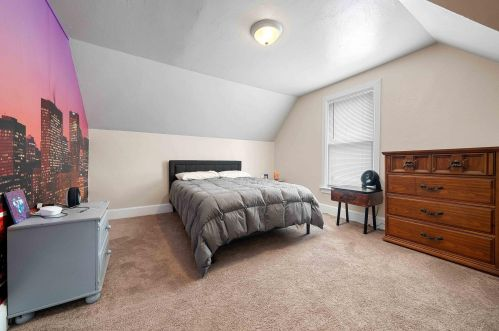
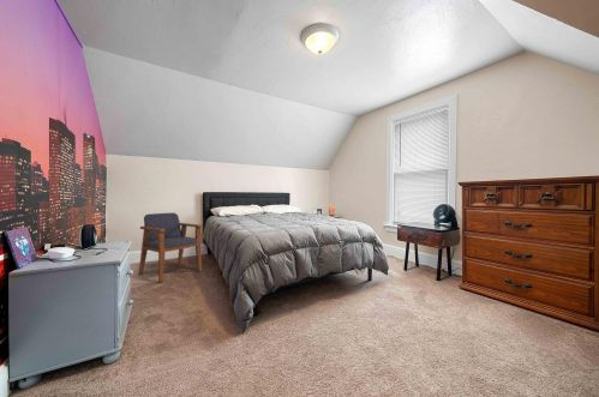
+ armchair (170, 242)
